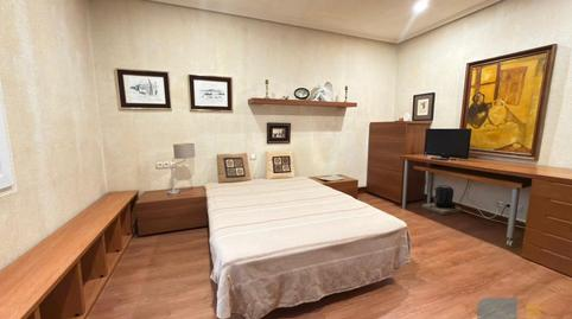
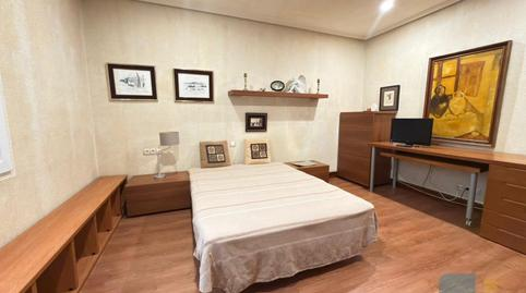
- backpack (441, 197)
